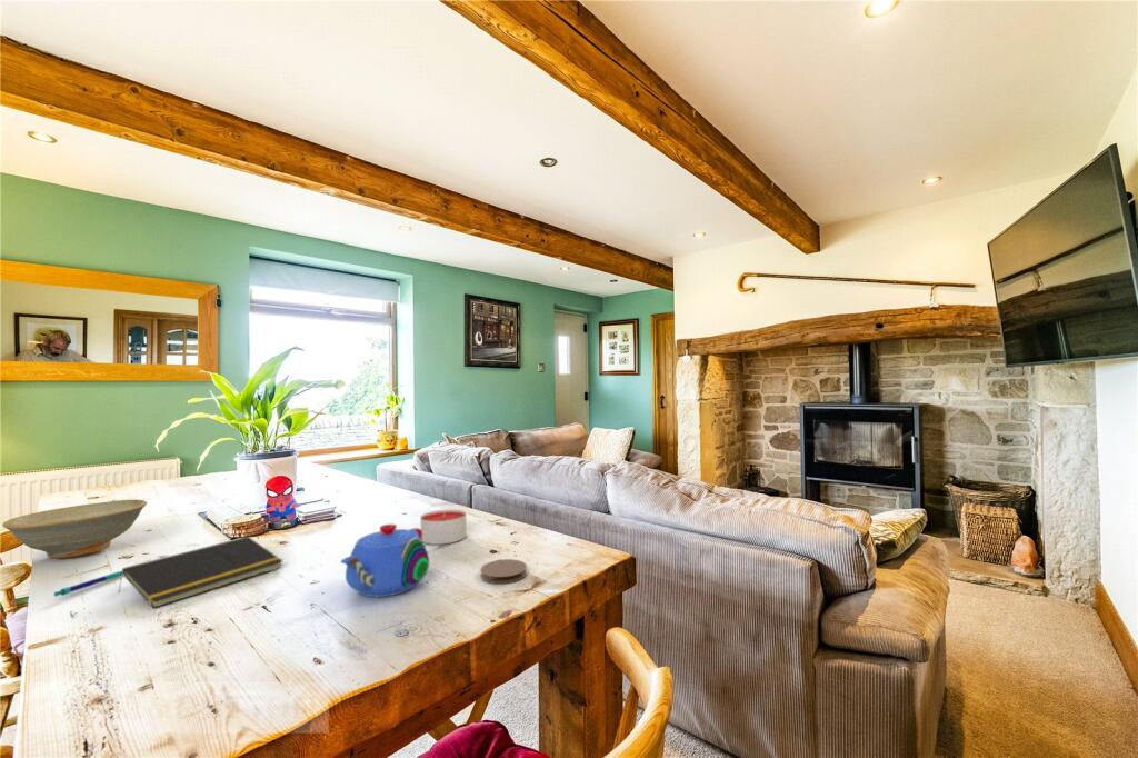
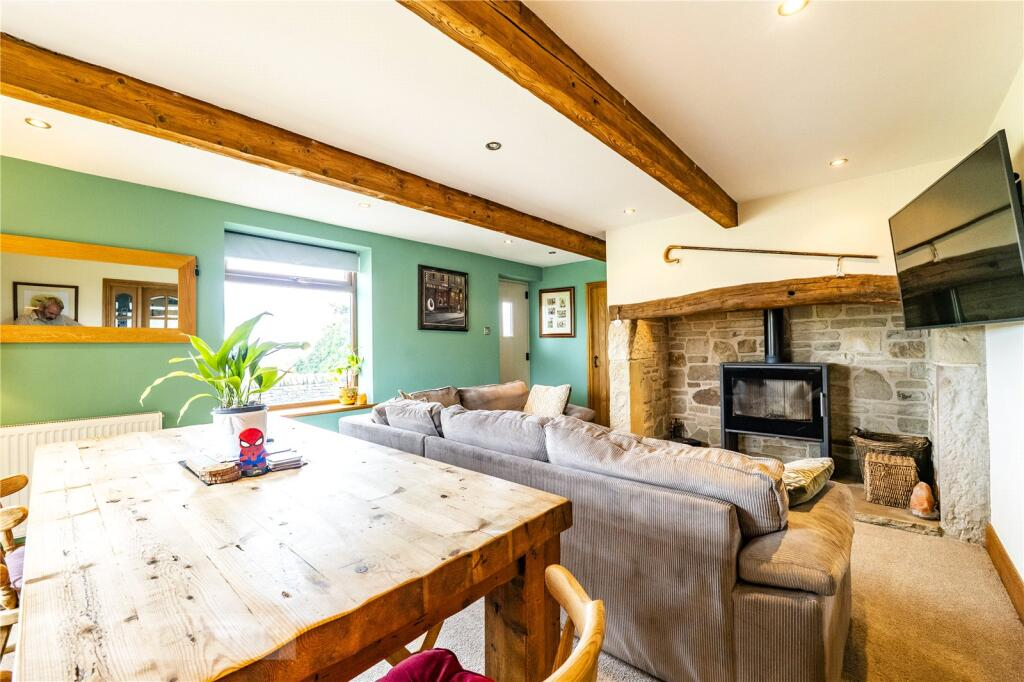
- notepad (207, 567)
- dish (80, 530)
- coaster (503, 570)
- pen (96, 580)
- candle (443, 525)
- teapot (386, 557)
